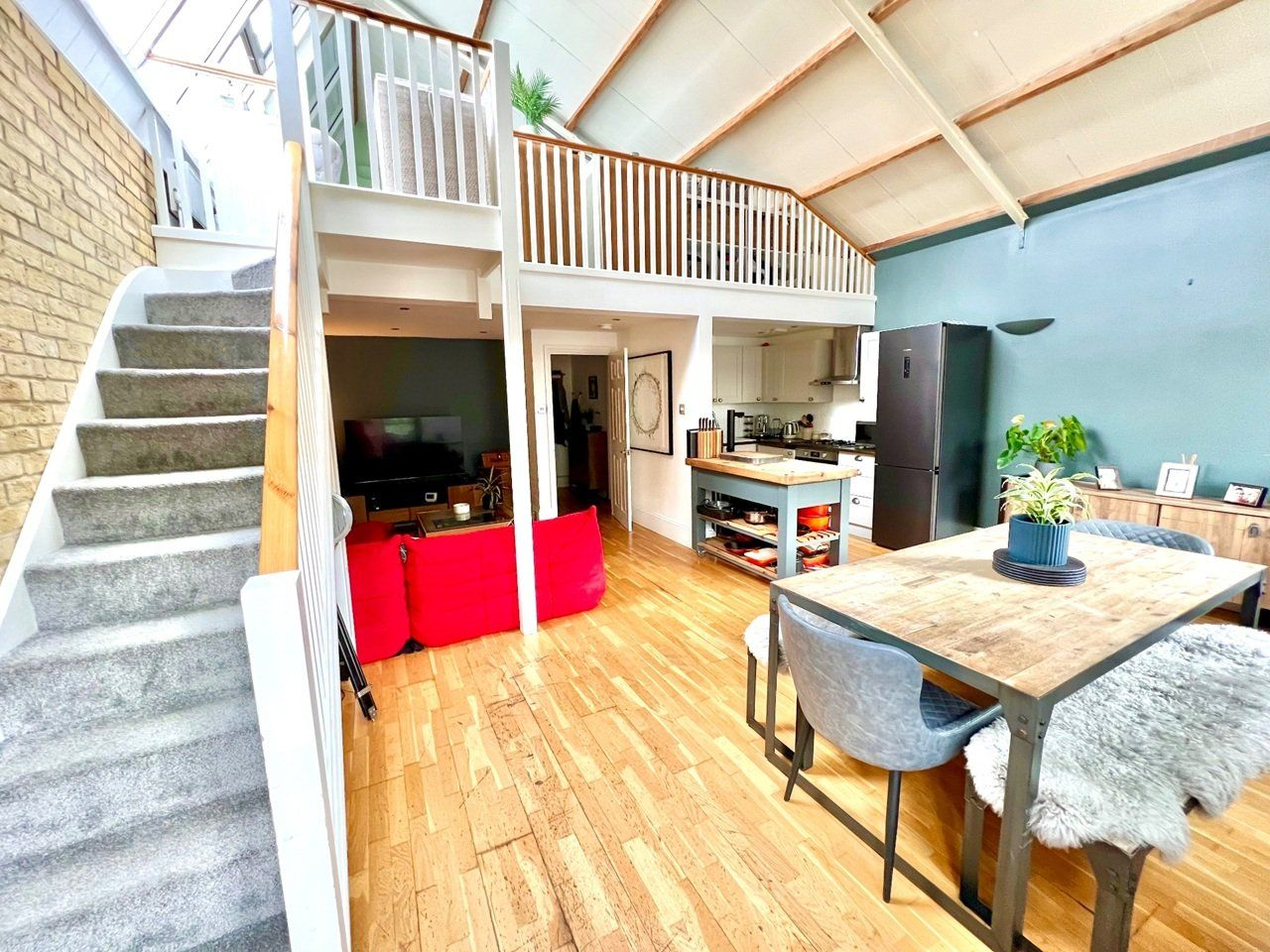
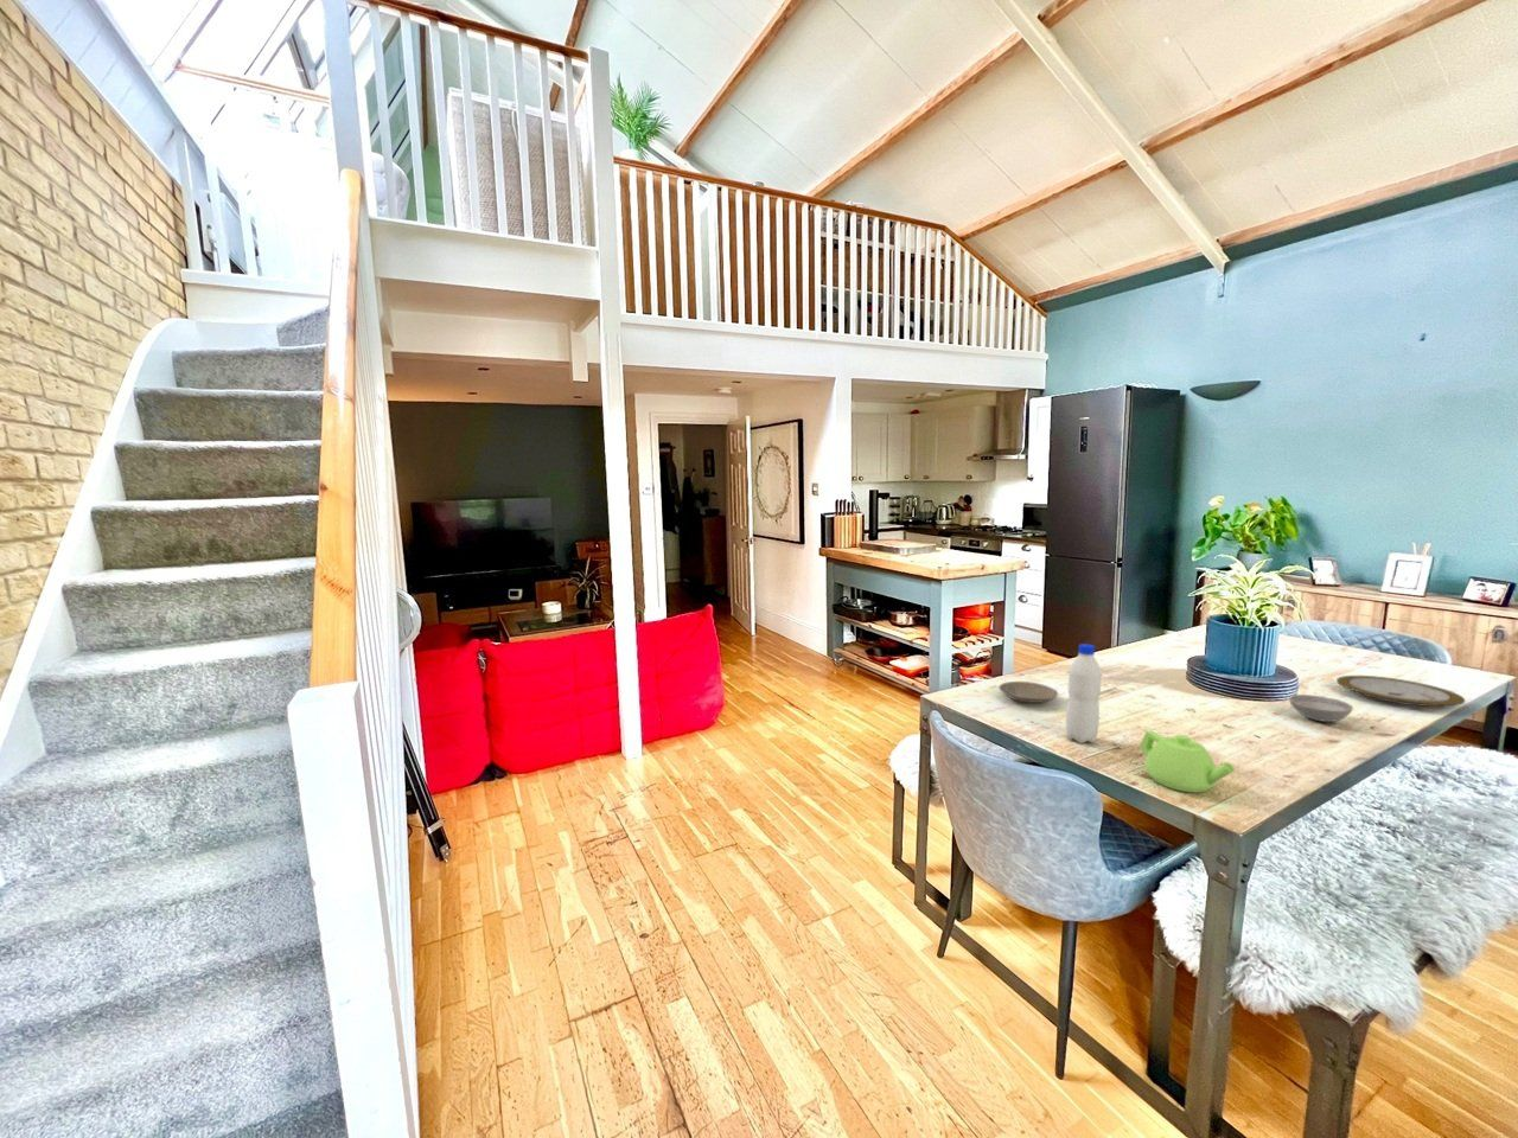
+ plate (1027, 693)
+ plate (1397, 692)
+ teapot (1183, 759)
+ water bottle (1083, 692)
+ bowl (1318, 710)
